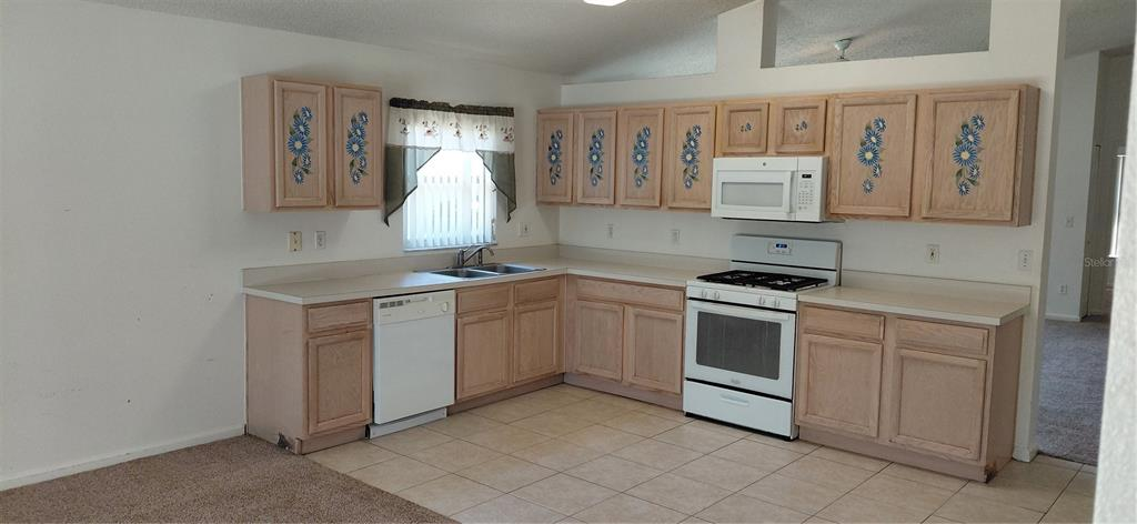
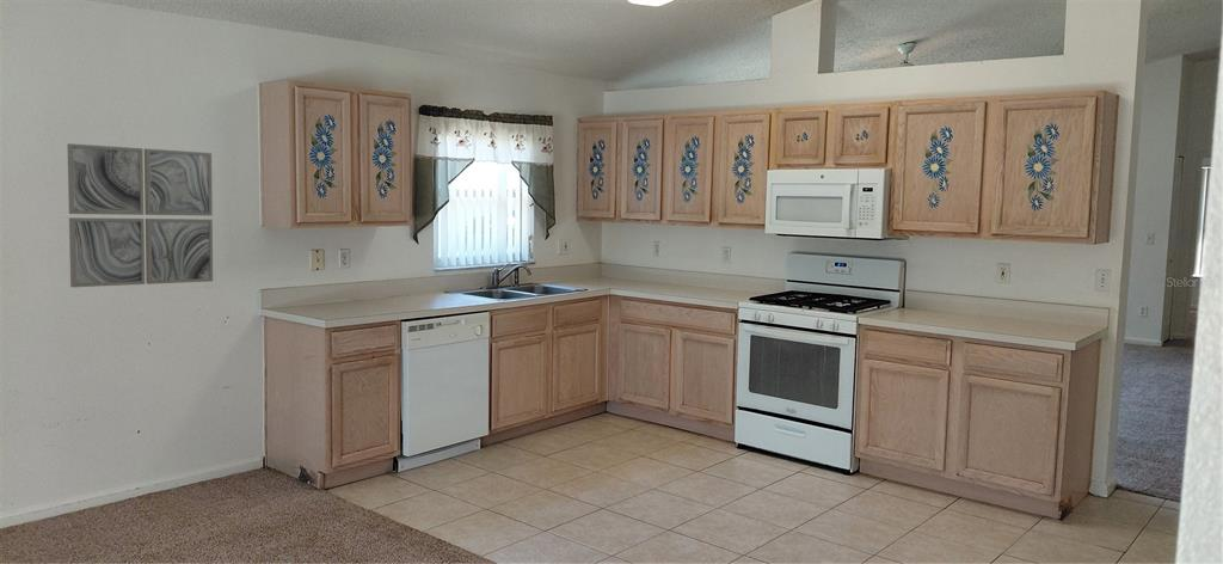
+ wall art (146, 214)
